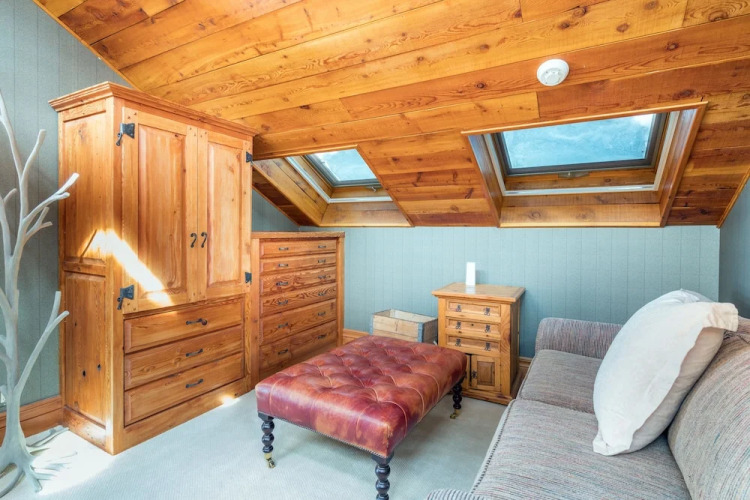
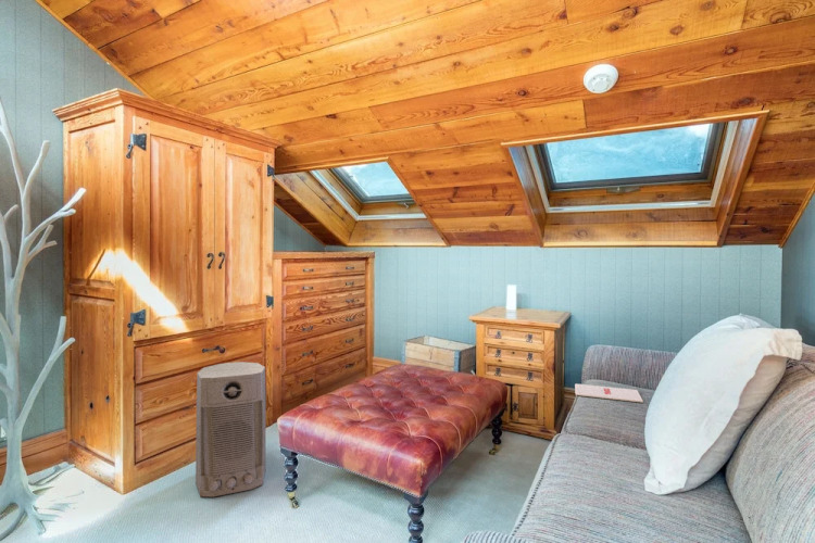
+ magazine (606, 392)
+ air purifier (231, 422)
